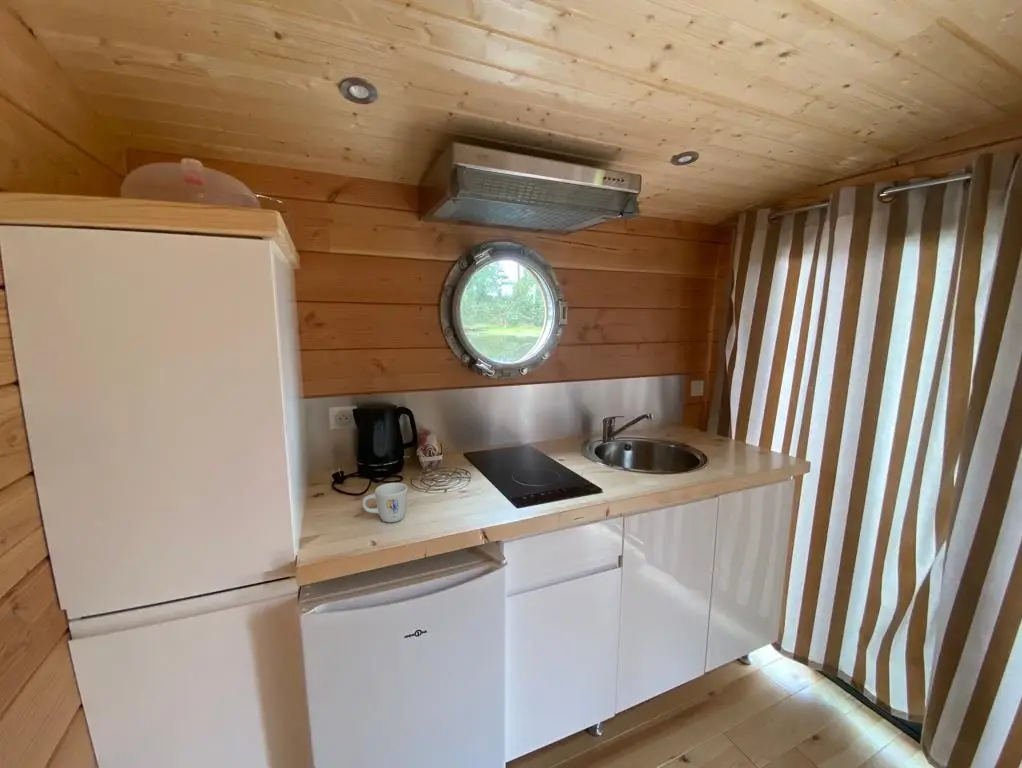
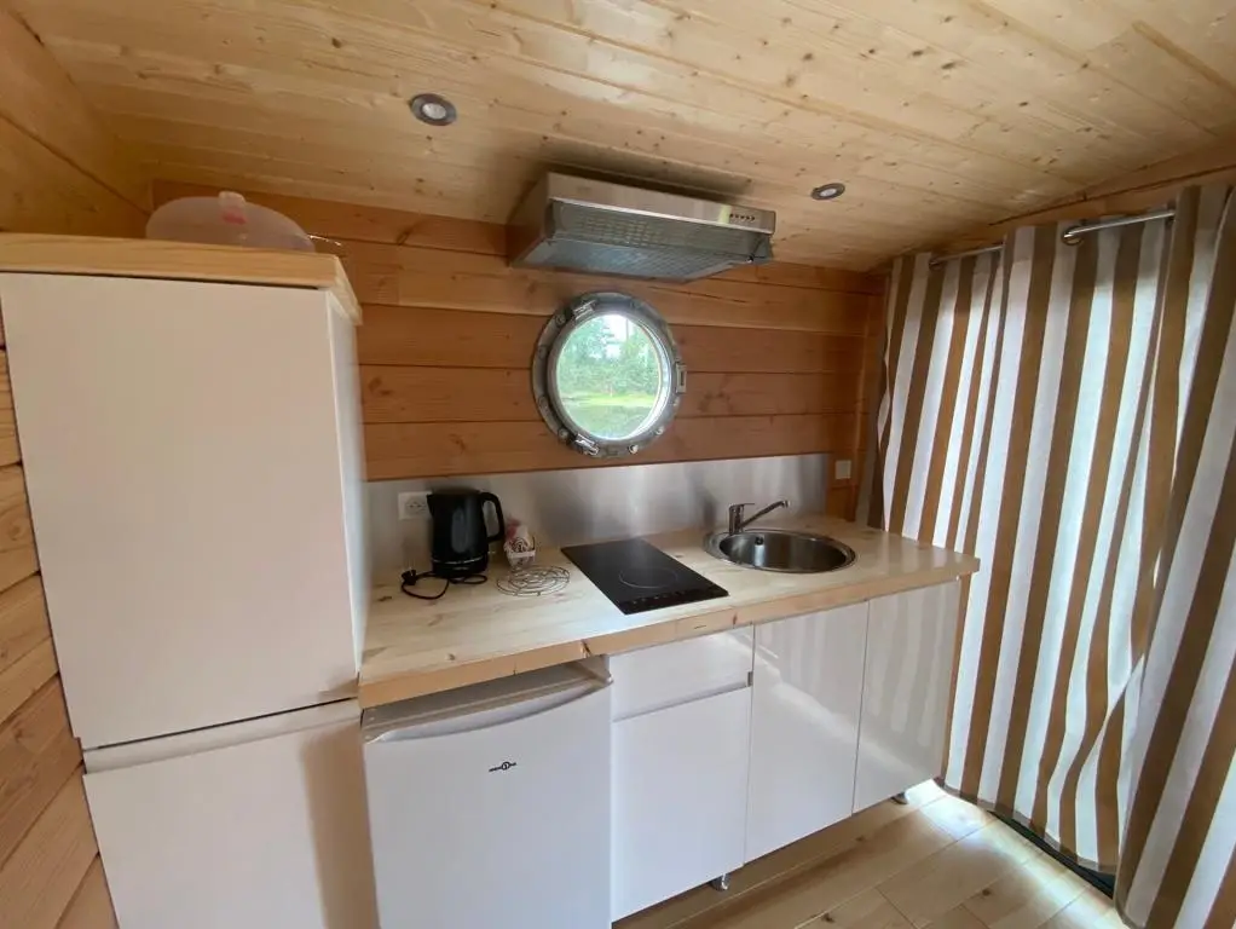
- mug (385, 504)
